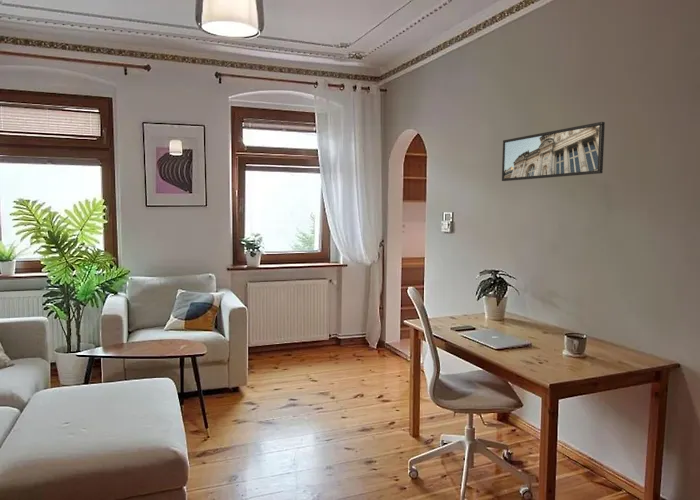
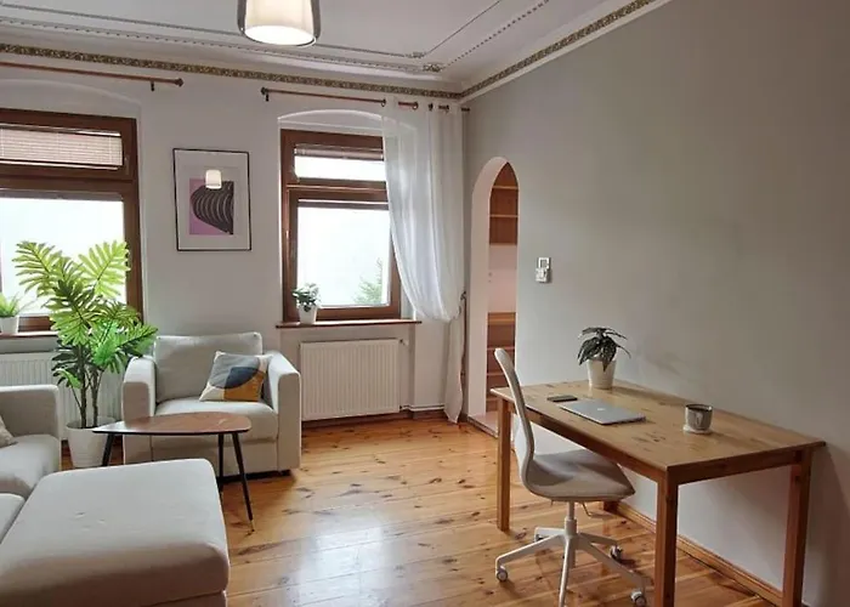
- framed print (547, 154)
